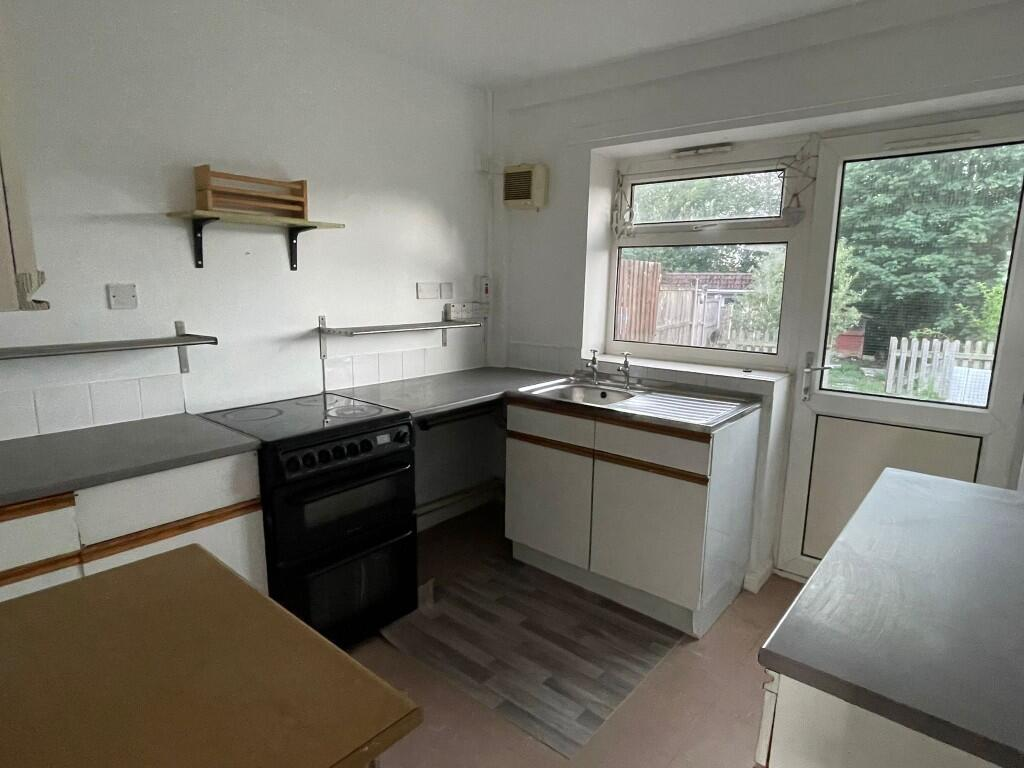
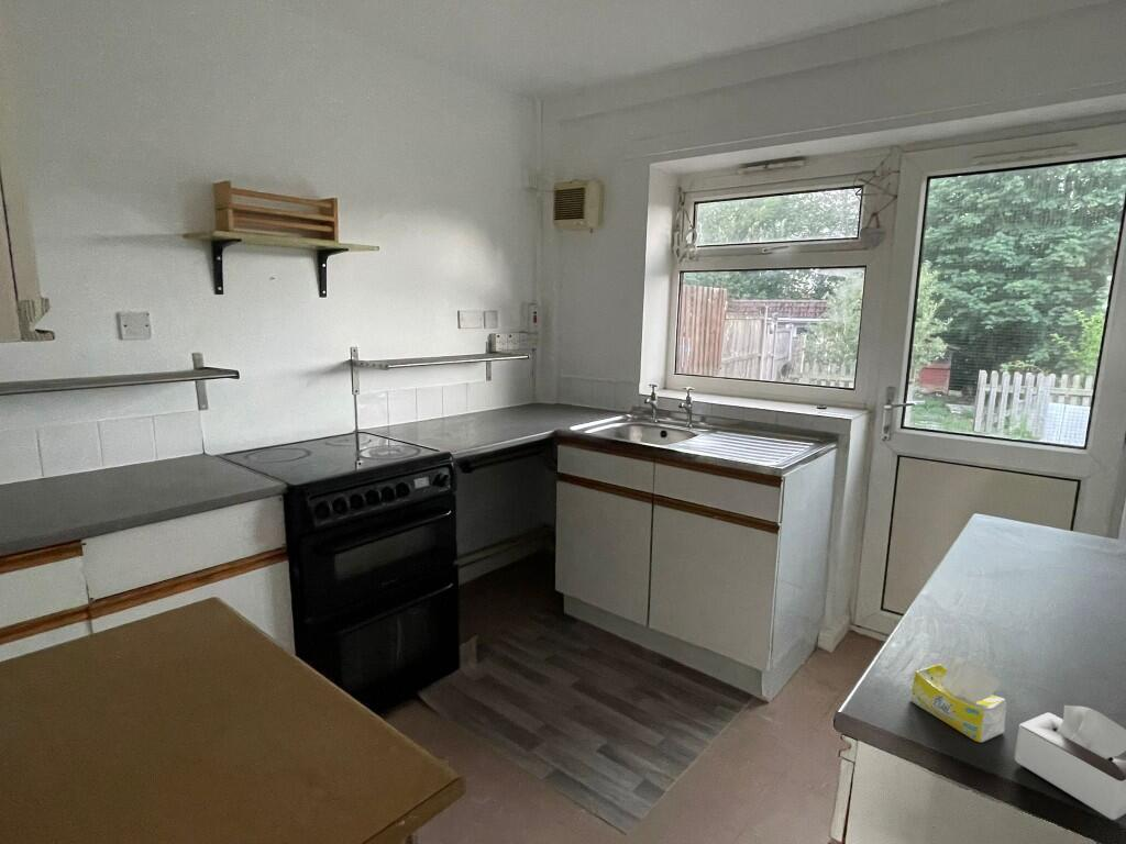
+ tissue box (1005, 712)
